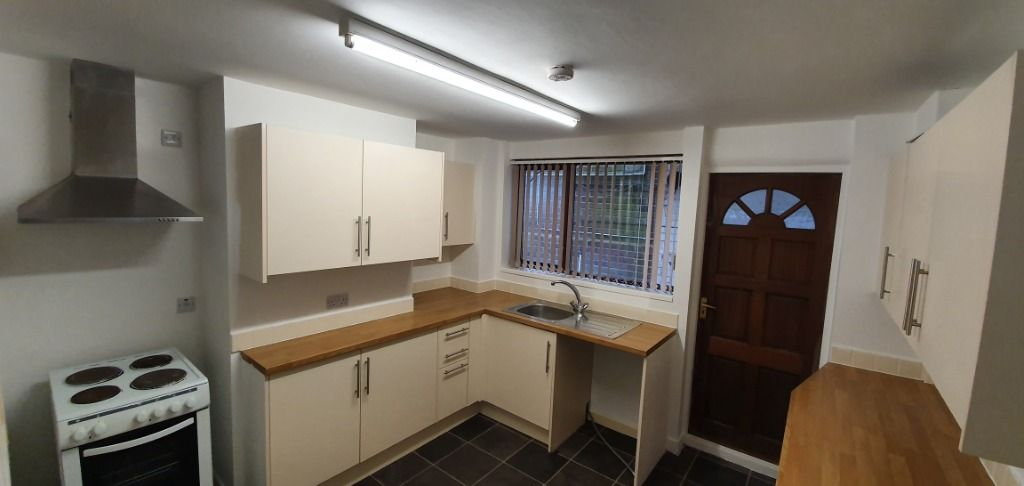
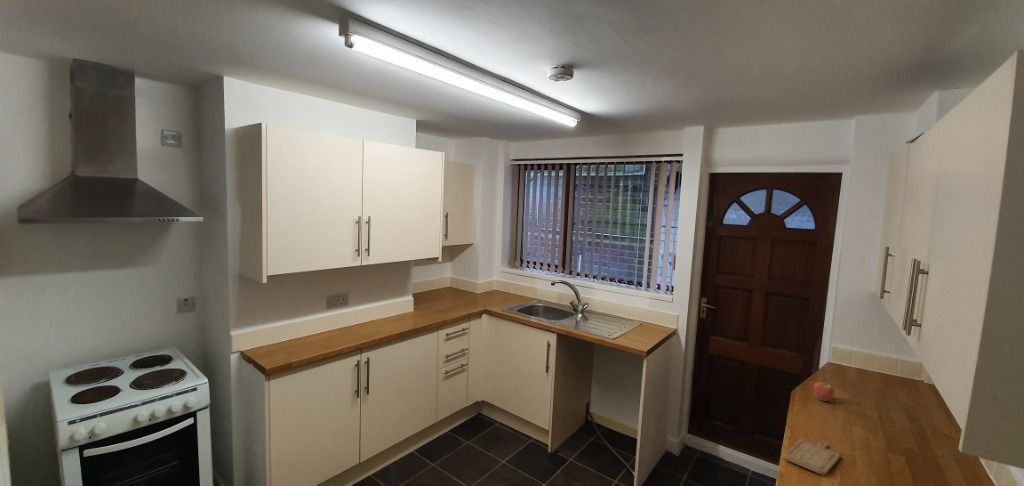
+ fruit (823, 389)
+ chopping board (813, 453)
